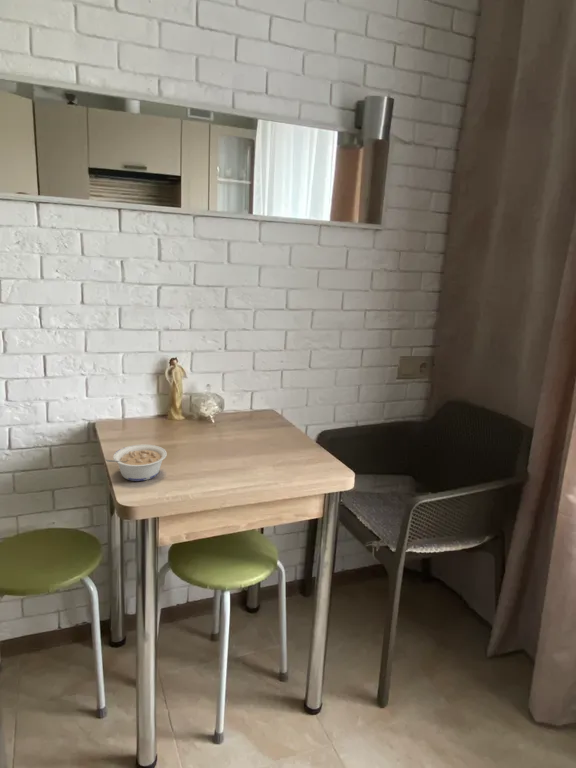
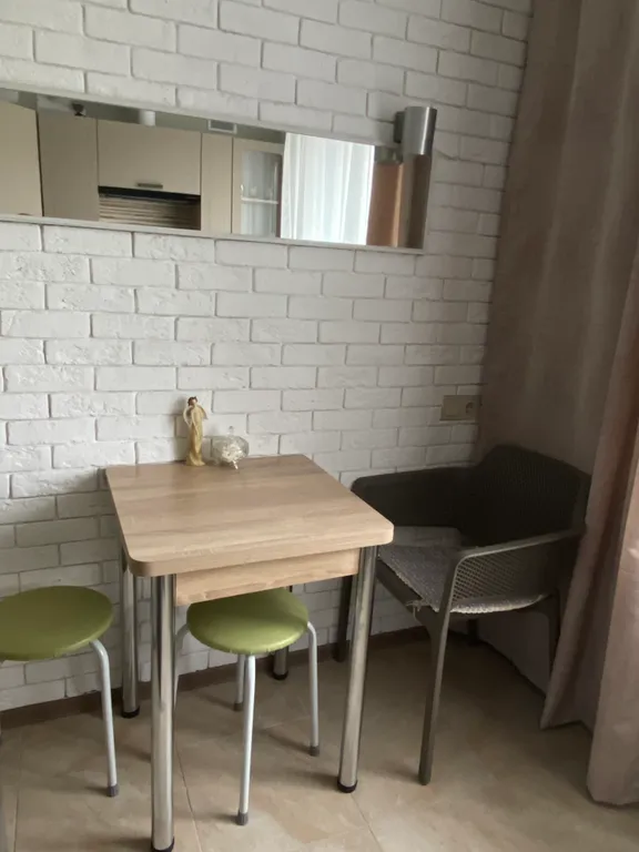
- legume (139, 462)
